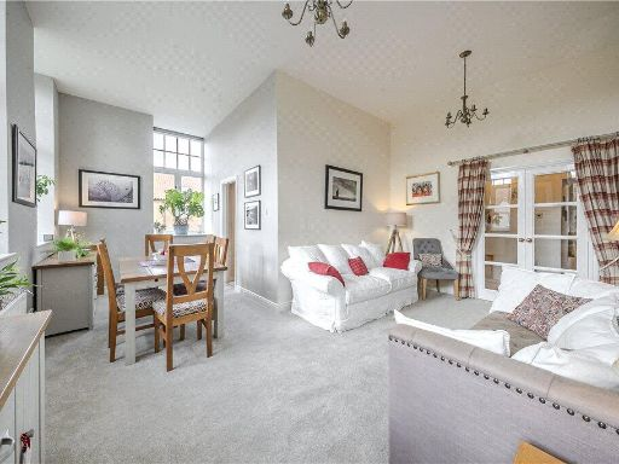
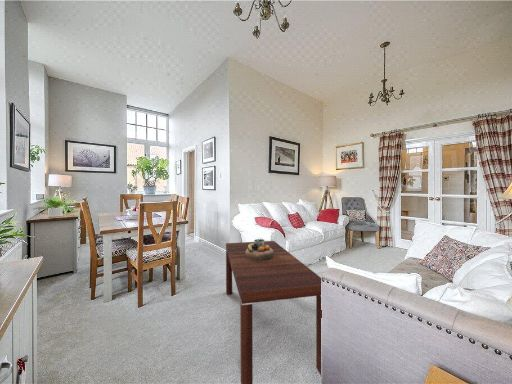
+ decorative bowl (259, 247)
+ coffee table (263, 290)
